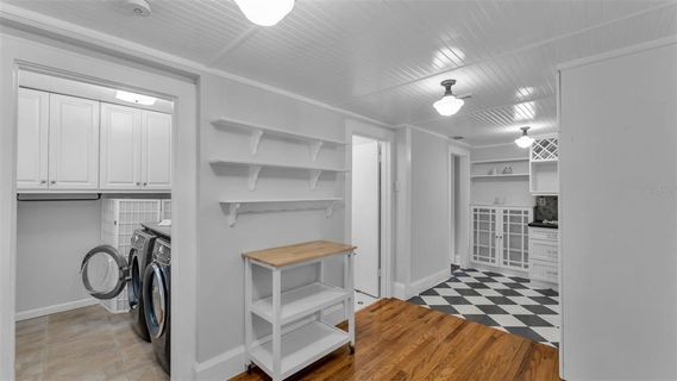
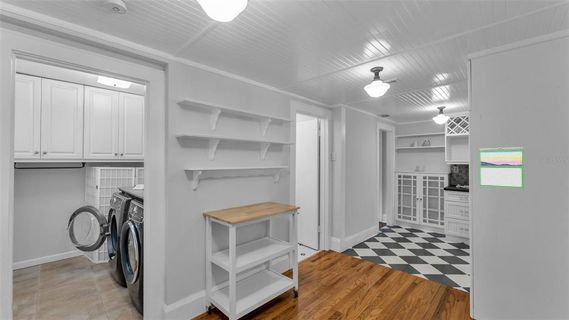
+ calendar (500, 167)
